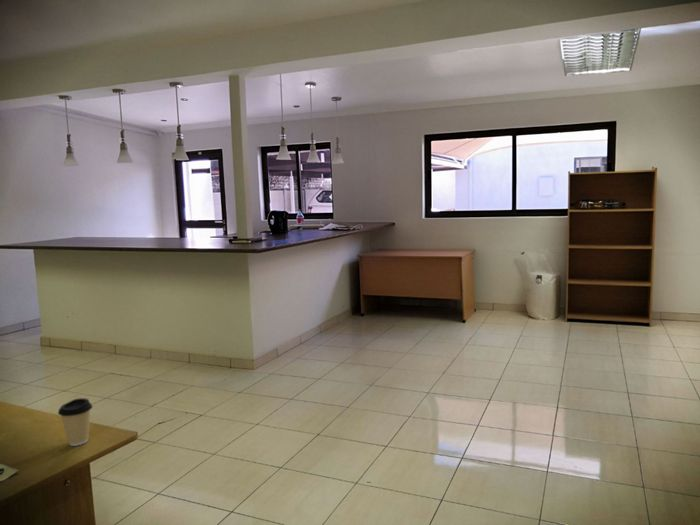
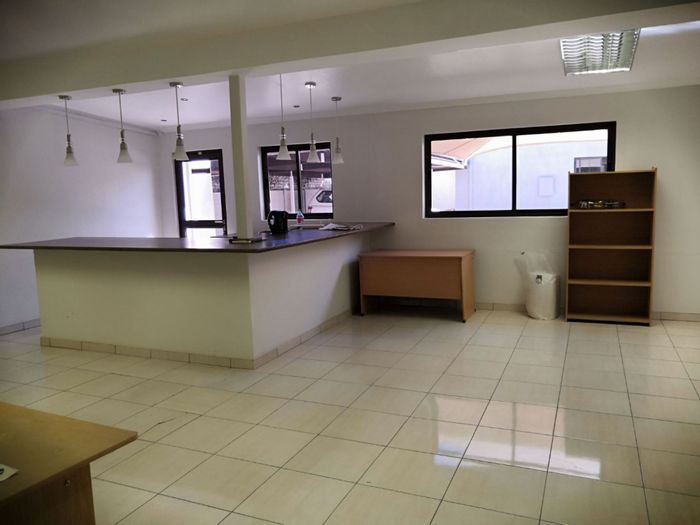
- coffee cup (76, 422)
